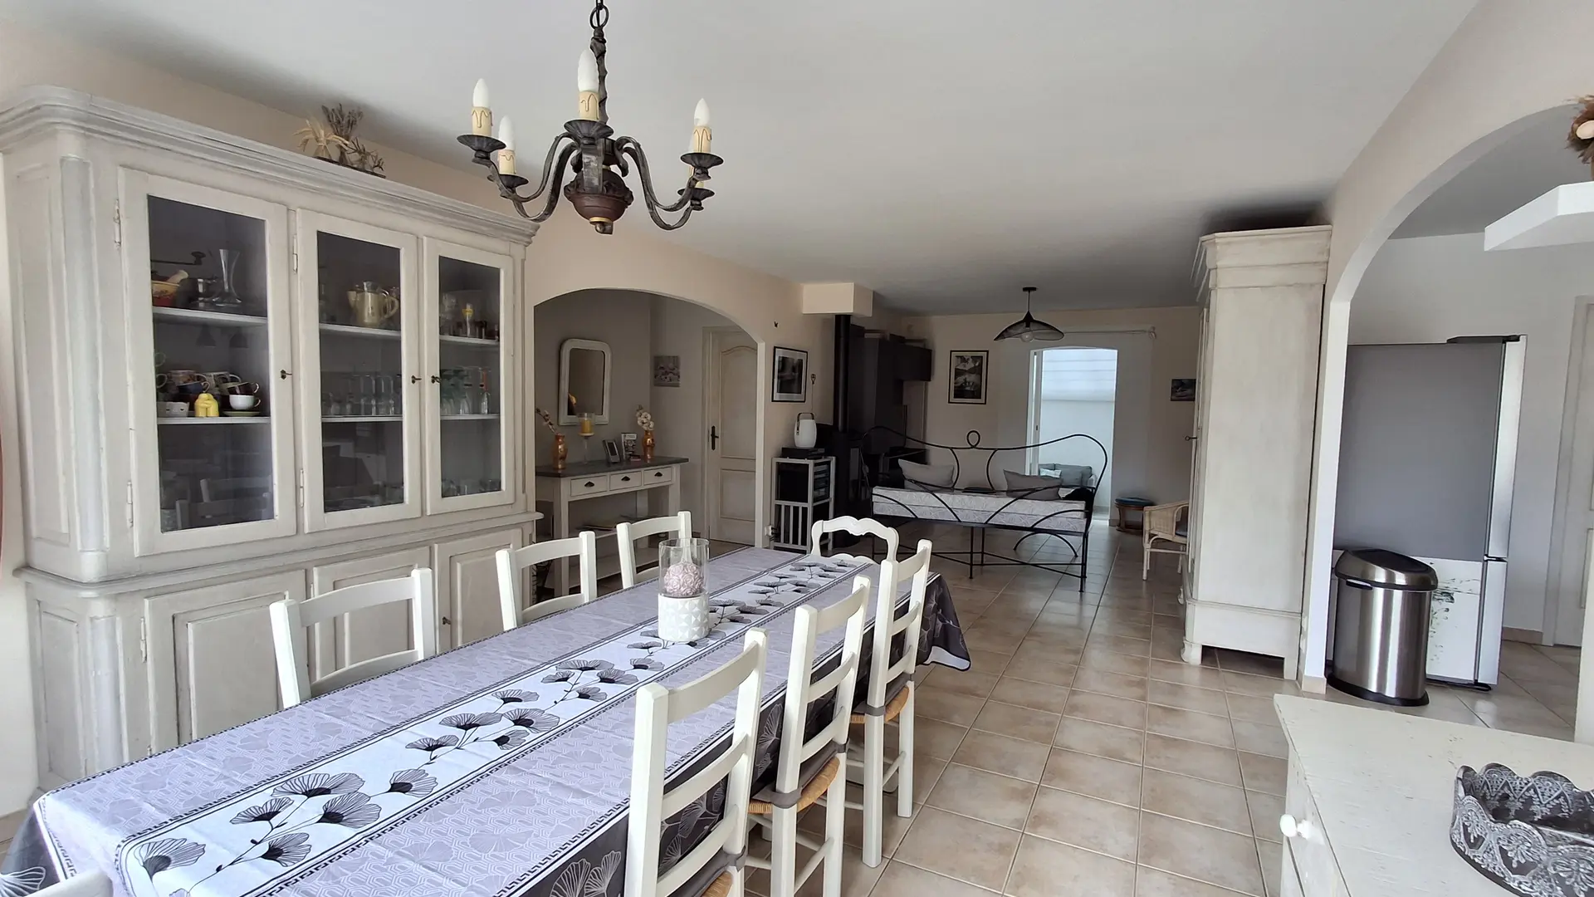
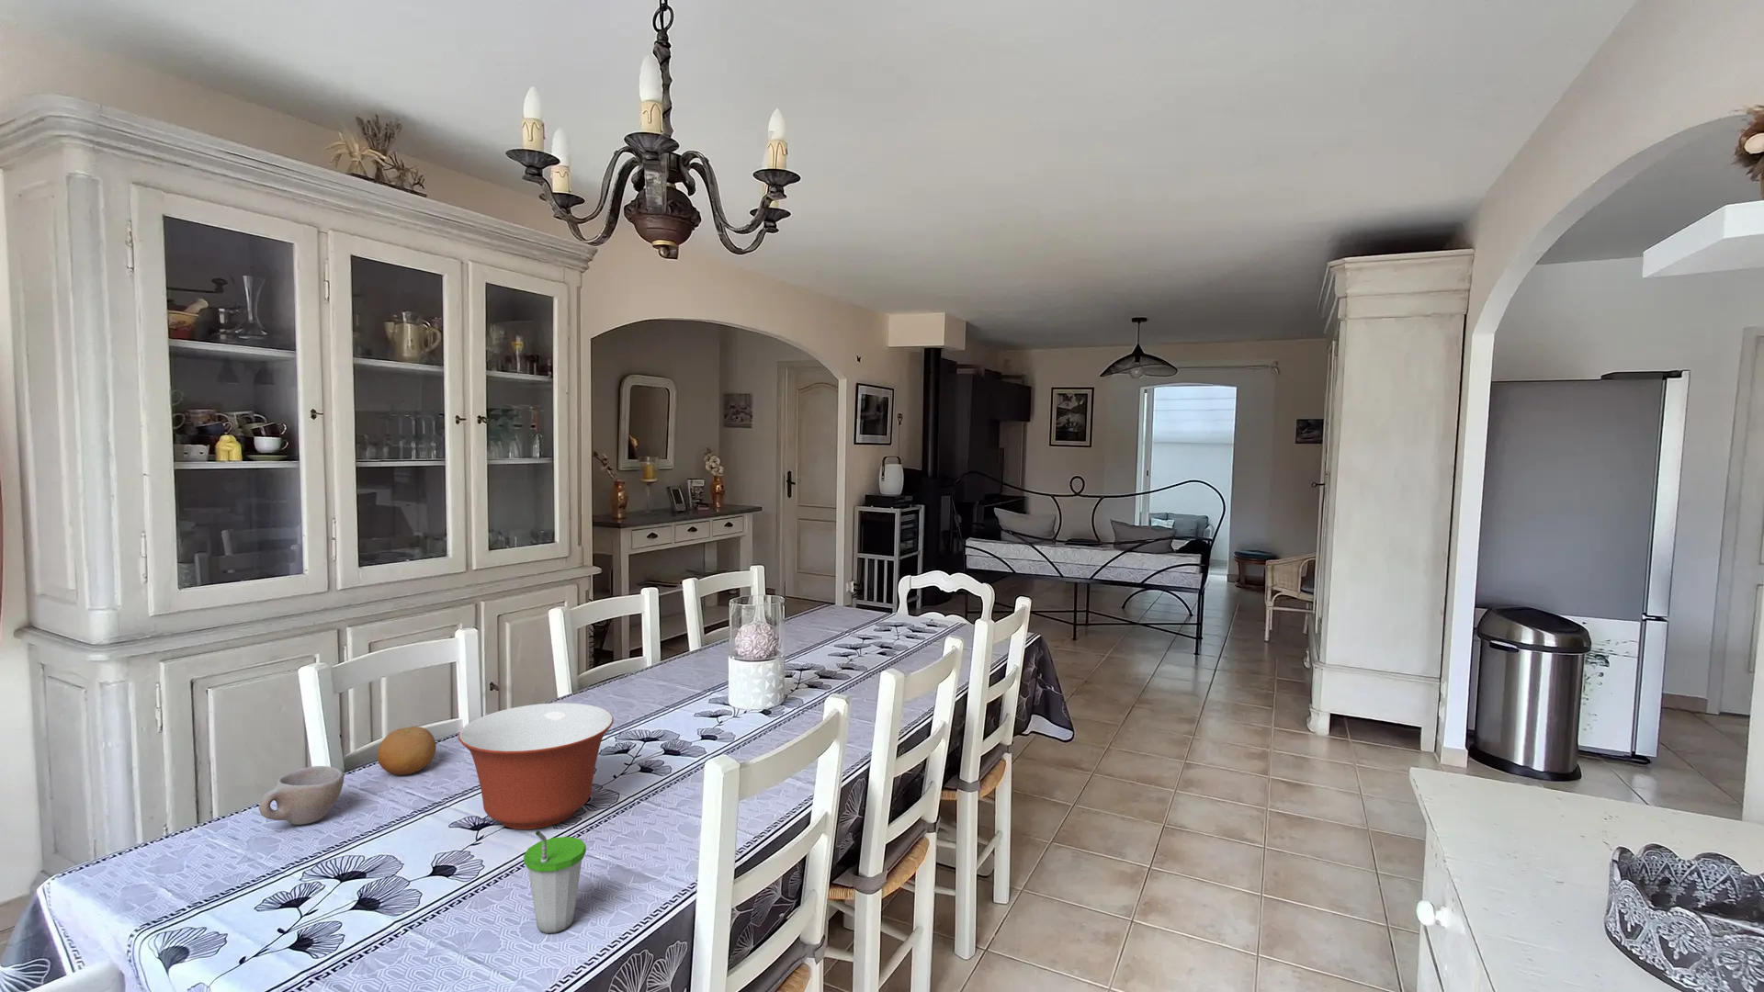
+ mixing bowl (538, 769)
+ cup (302, 801)
+ fruit (407, 750)
+ cup (555, 870)
